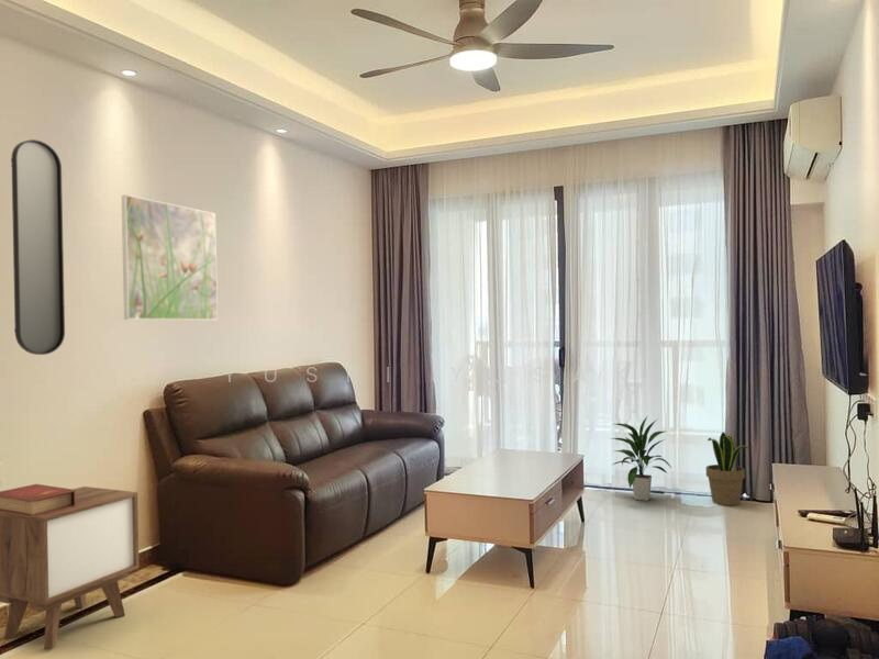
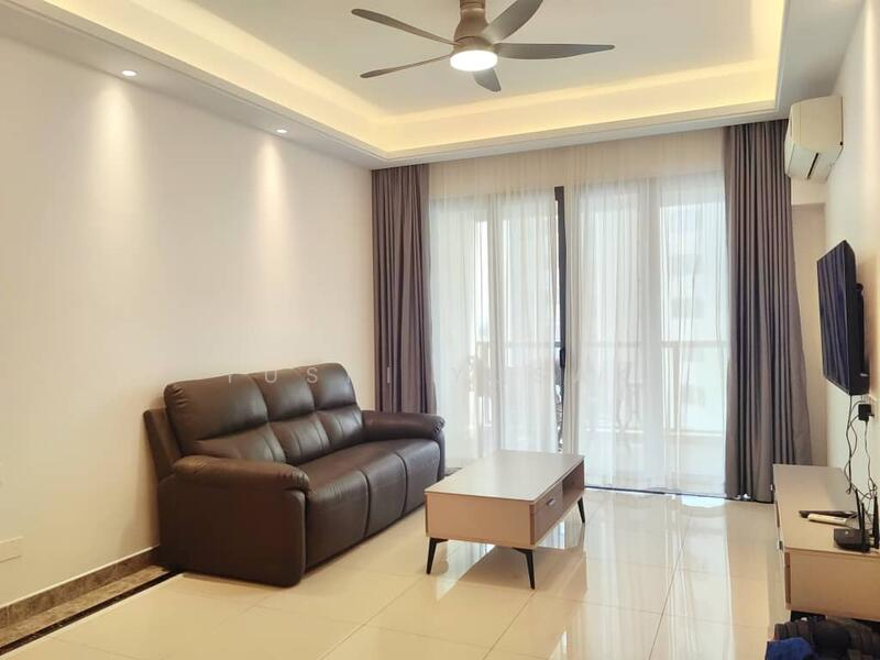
- potted plant (726, 467)
- nightstand (65, 562)
- home mirror (38, 247)
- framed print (173, 261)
- indoor plant (639, 456)
- book (33, 499)
